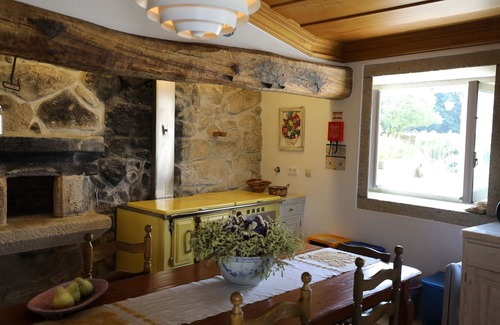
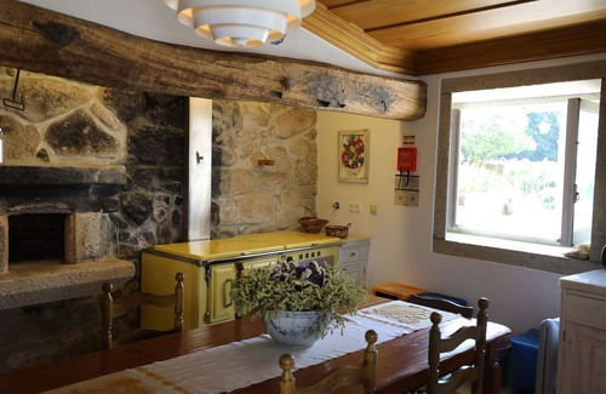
- fruit bowl (70, 294)
